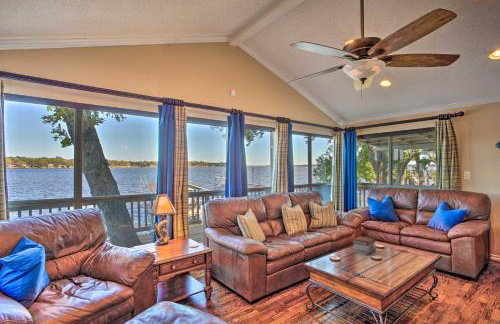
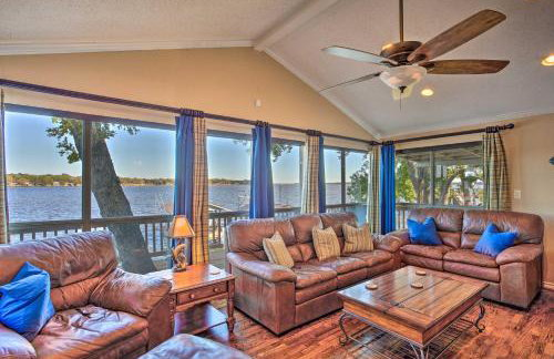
- book stack (364, 245)
